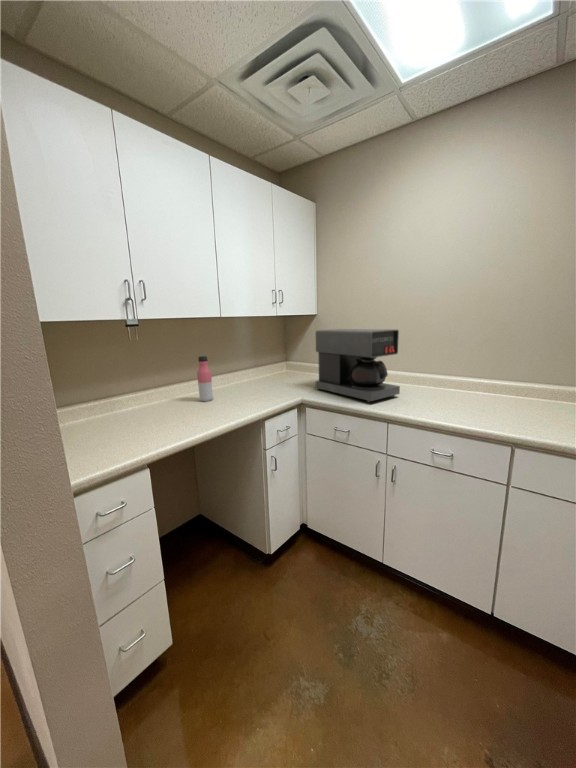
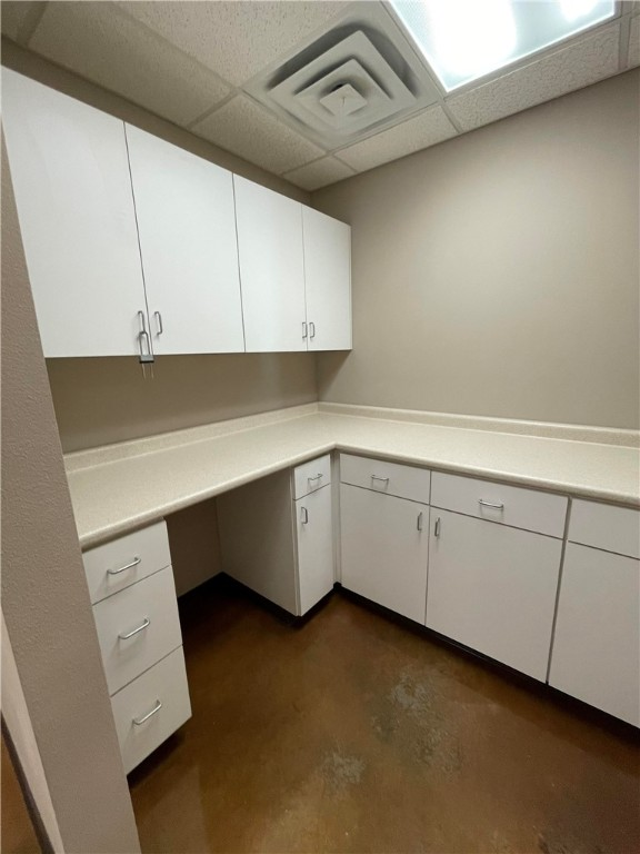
- coffee maker (354, 362)
- water bottle (204, 378)
